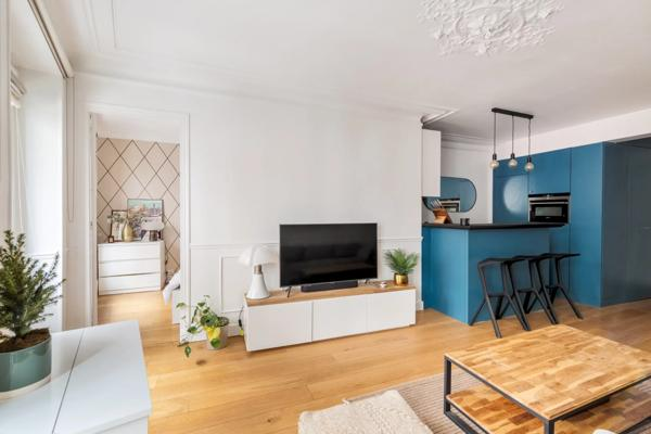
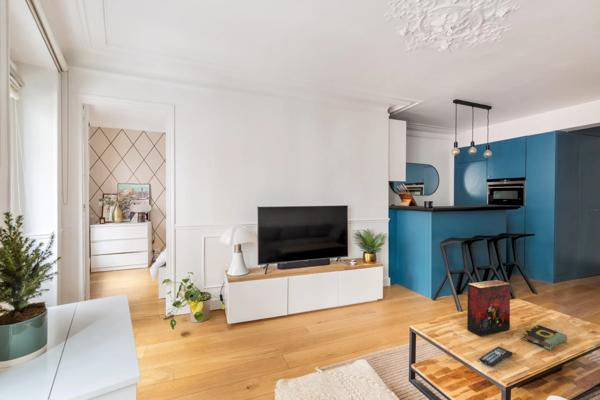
+ remote control (496, 356)
+ book (542, 336)
+ board game (488, 306)
